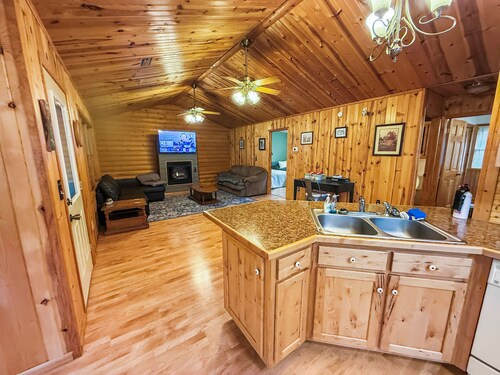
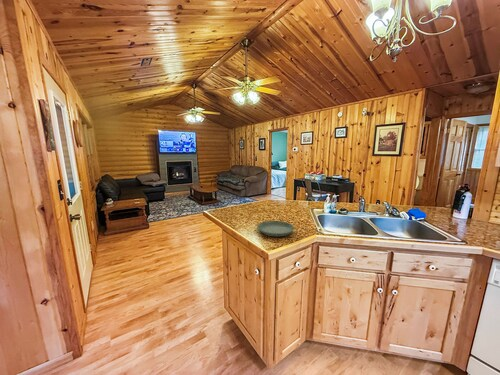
+ saucer (275, 228)
